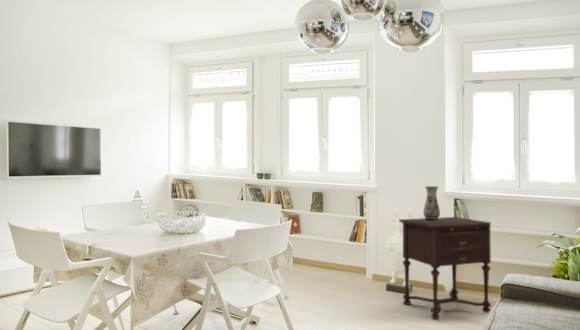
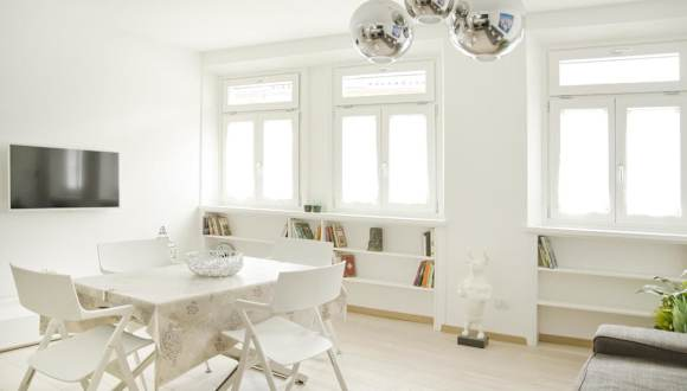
- side table (445, 264)
- vase (431, 203)
